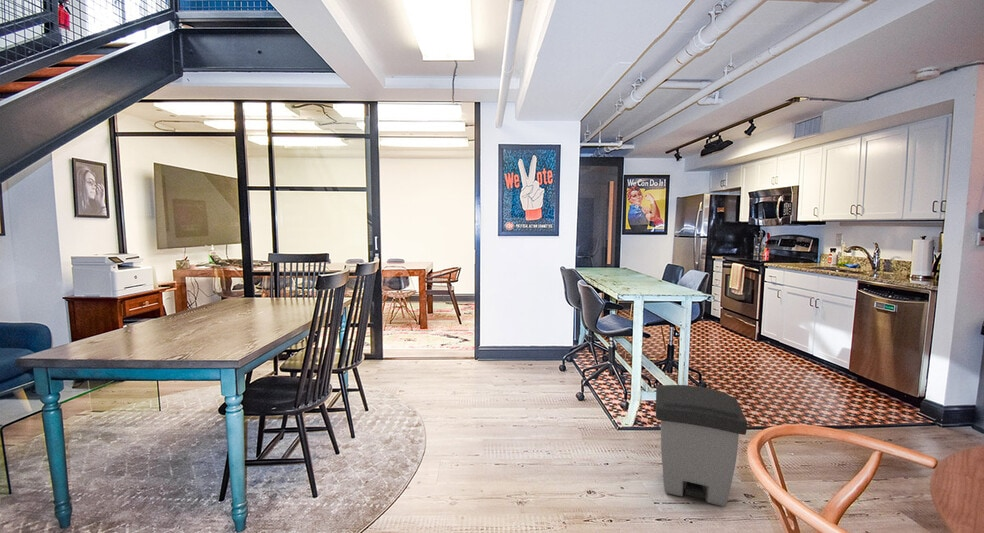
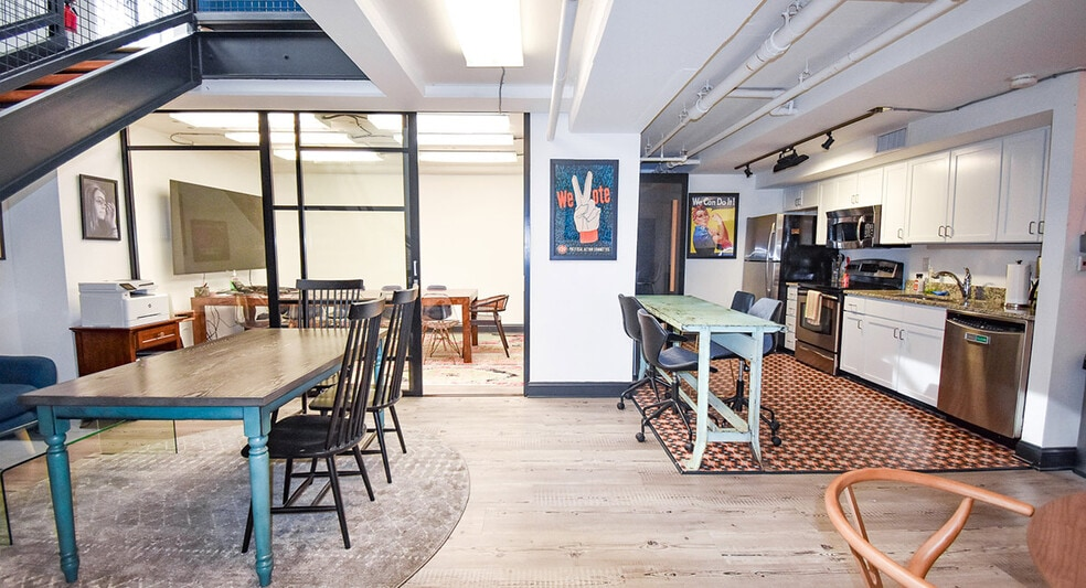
- trash can (694, 441)
